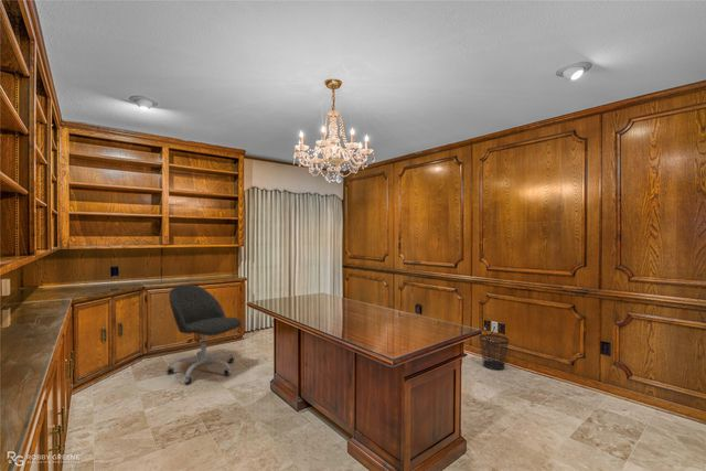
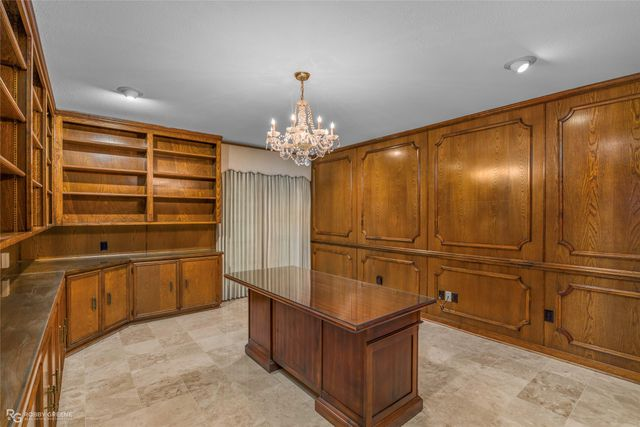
- office chair (204, 329)
- wastebasket (493, 352)
